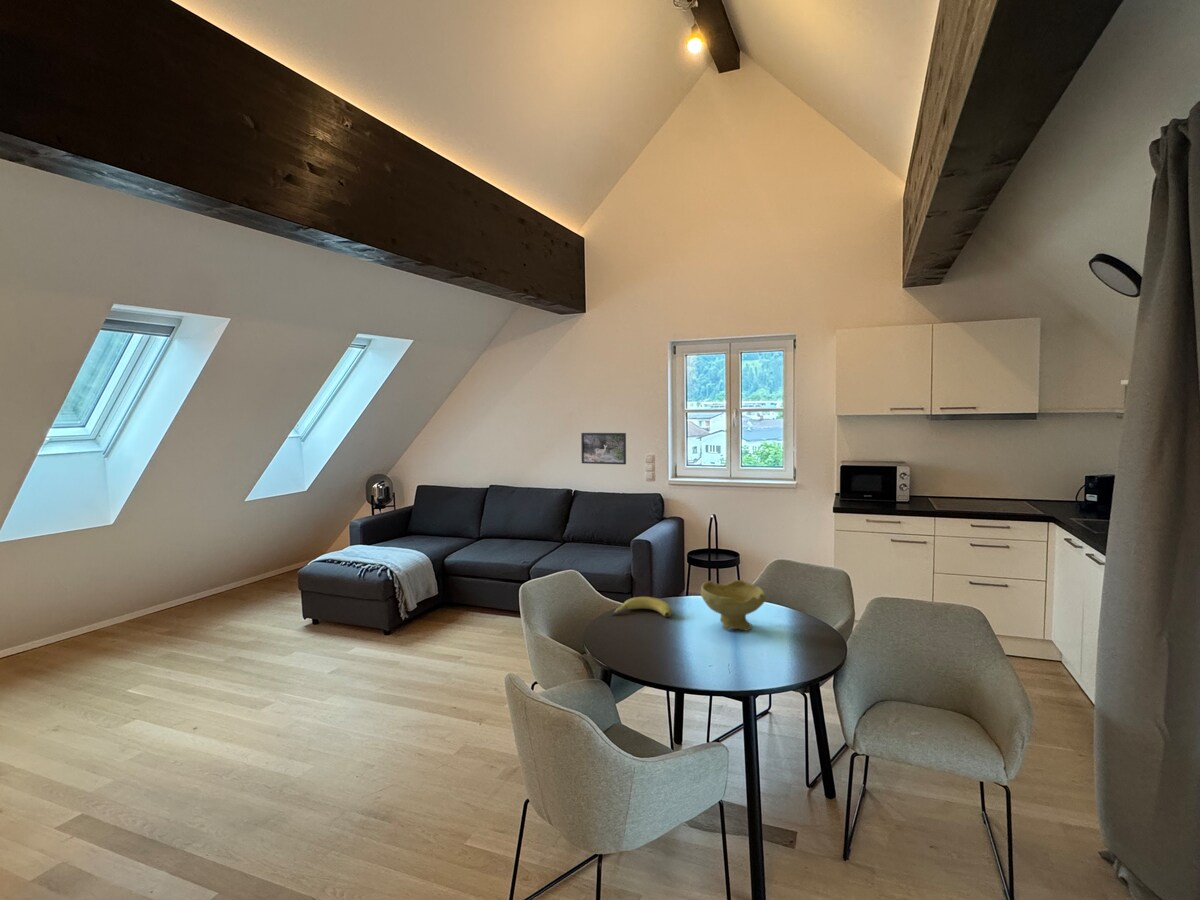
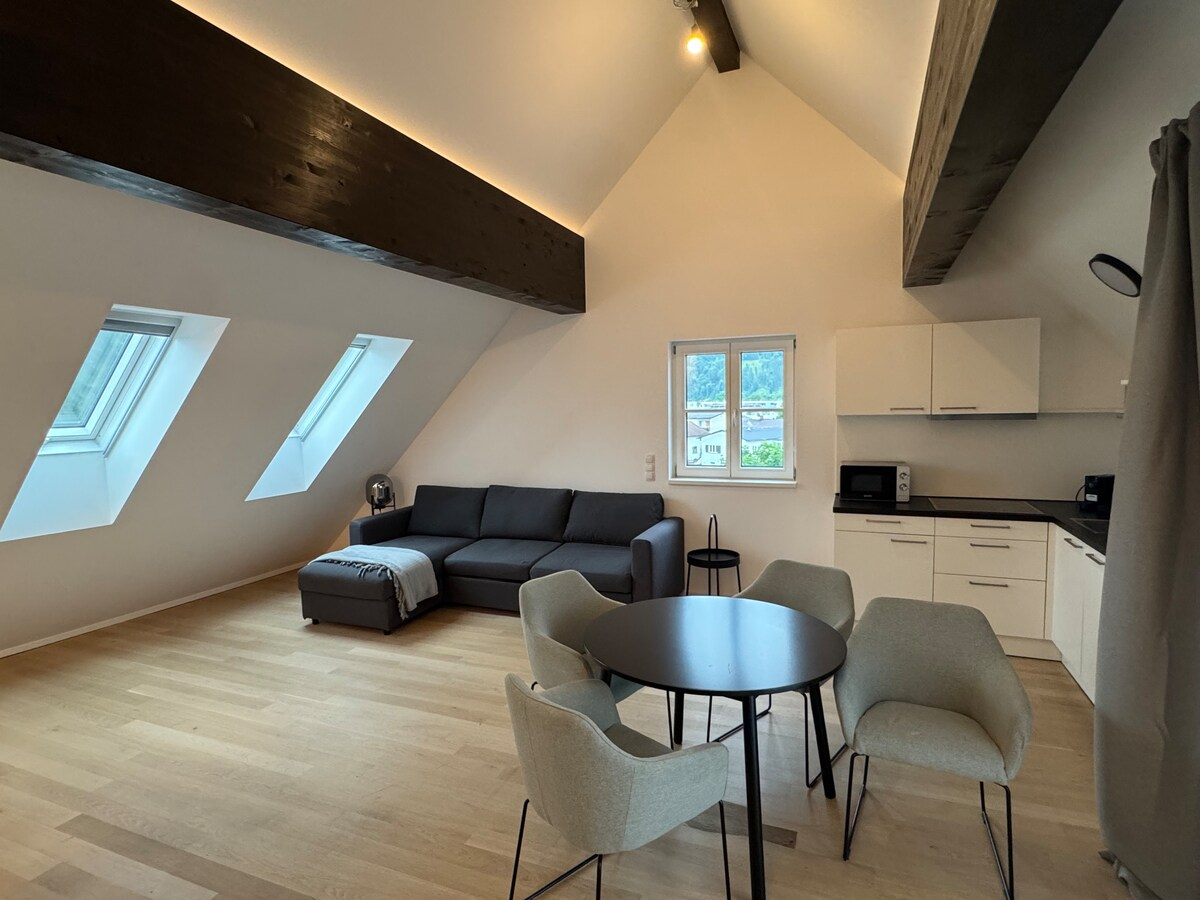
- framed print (603, 448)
- bowl (733, 606)
- banana (640, 607)
